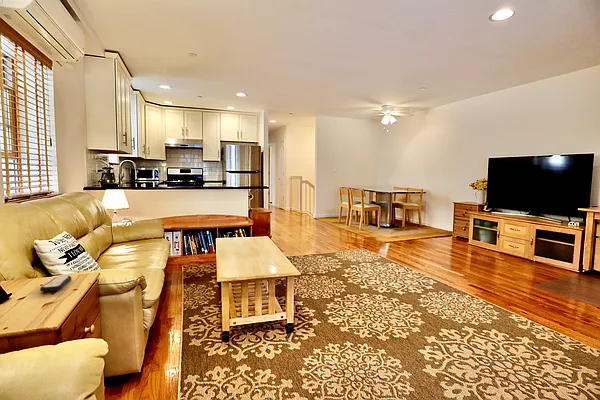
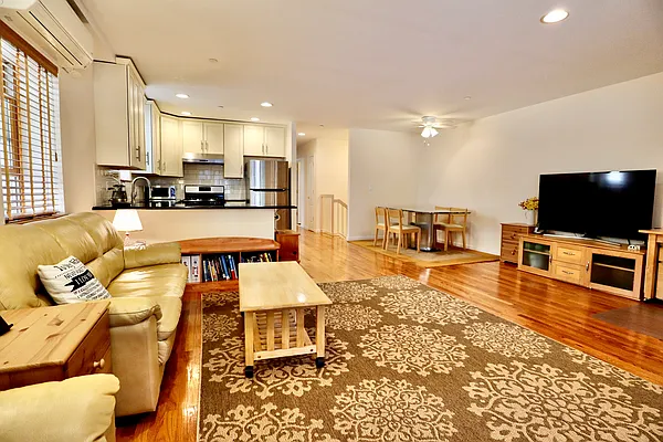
- remote control (57, 282)
